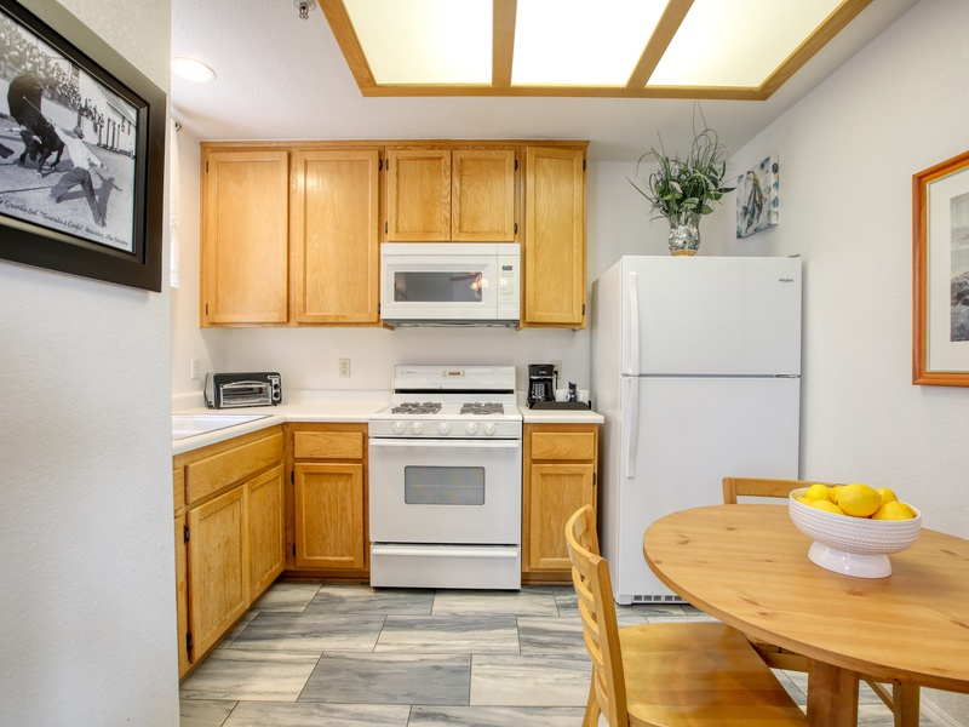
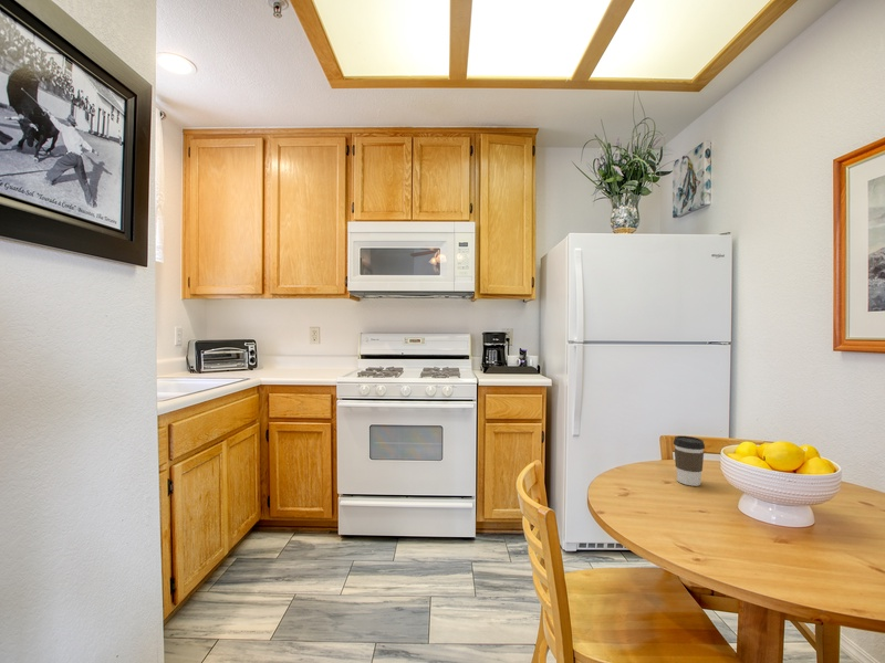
+ coffee cup (688, 460)
